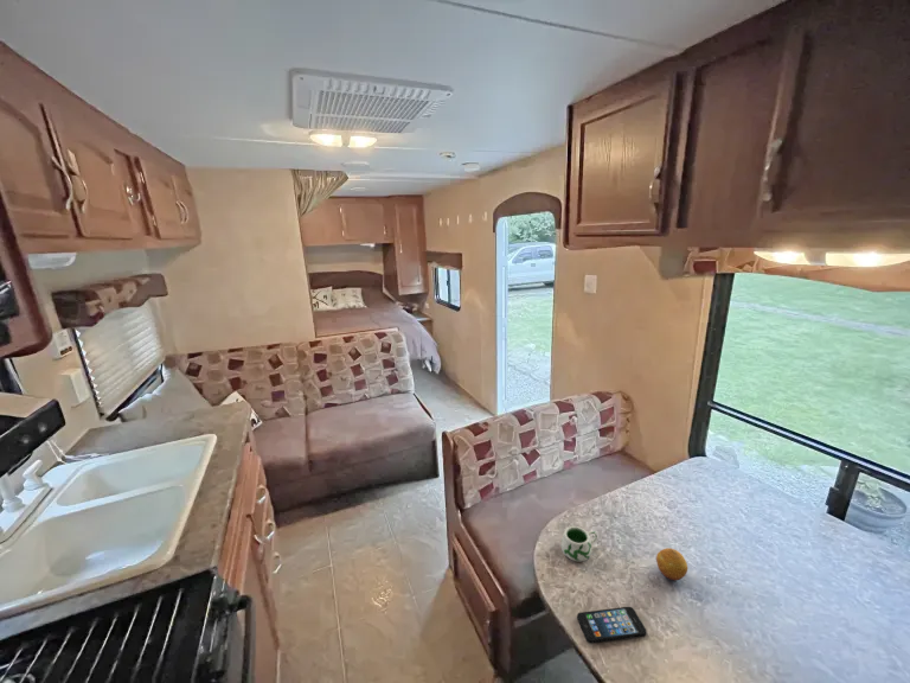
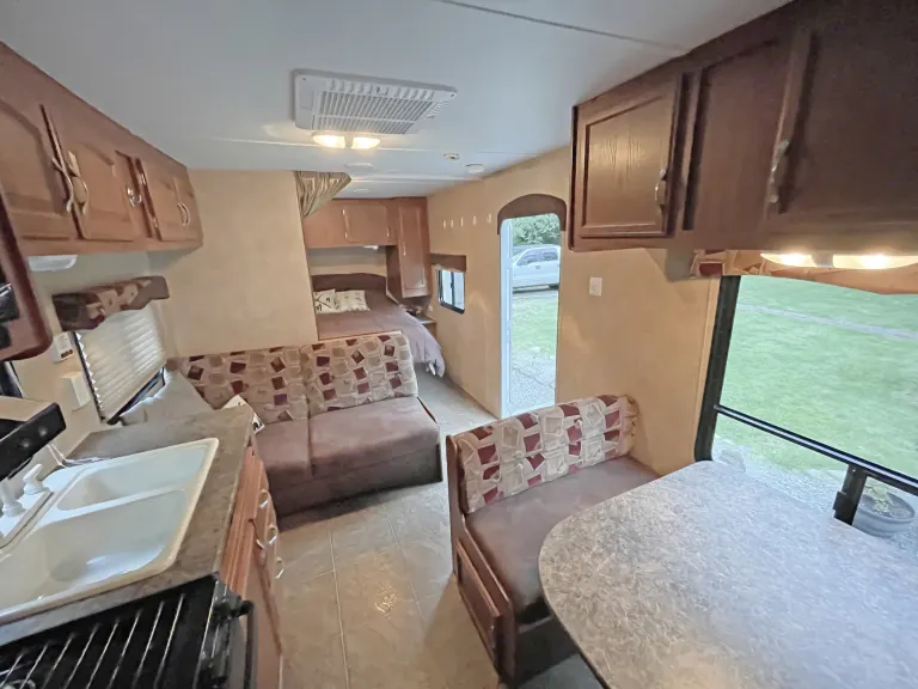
- fruit (672, 563)
- mug (581, 541)
- smartphone (610, 624)
